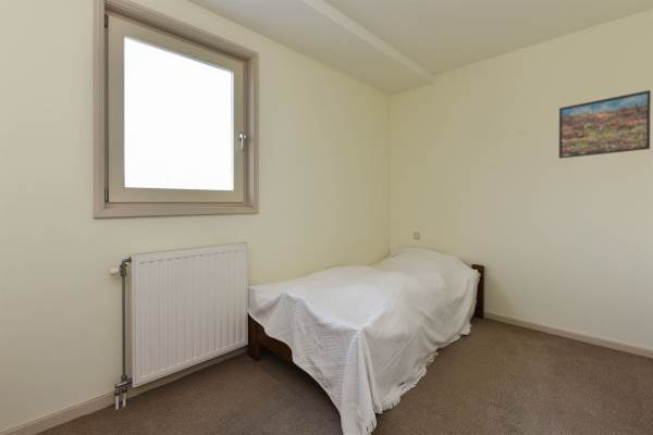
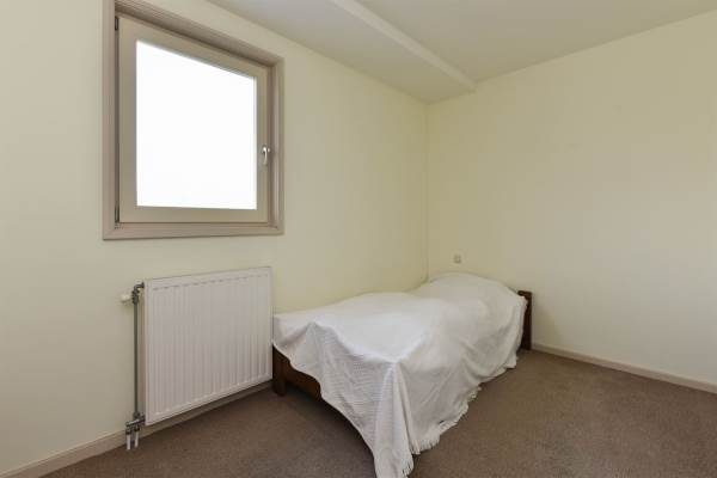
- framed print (601, 126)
